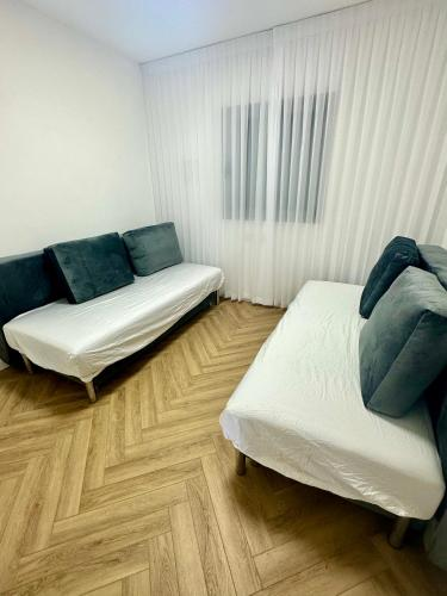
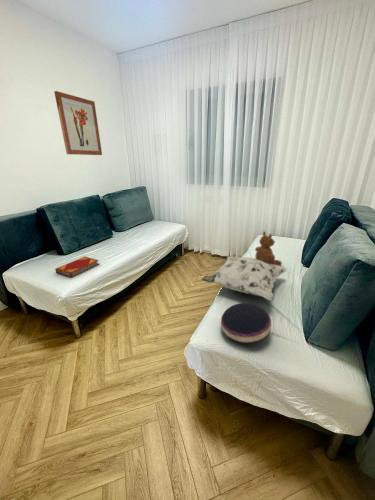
+ hardback book (78, 266)
+ wall art (81, 127)
+ cushion (245, 321)
+ teddy bear (269, 248)
+ decorative pillow (245, 274)
